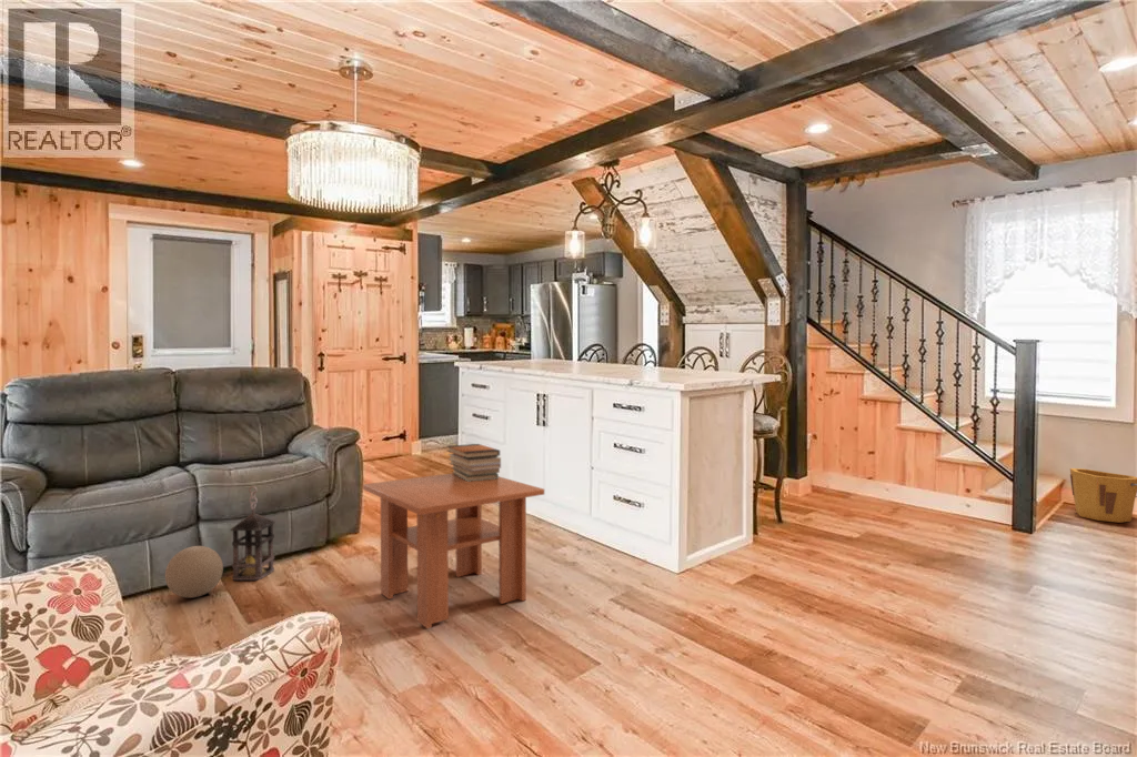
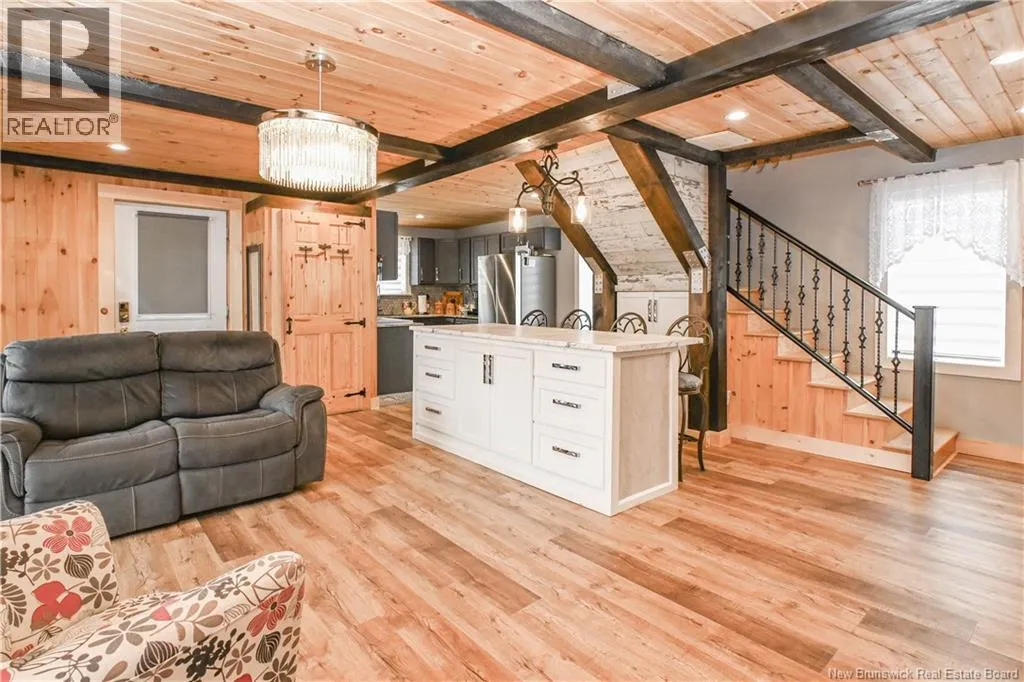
- ball (194, 571)
- coffee table (452, 542)
- lantern (253, 529)
- bucket (1105, 494)
- book stack (473, 461)
